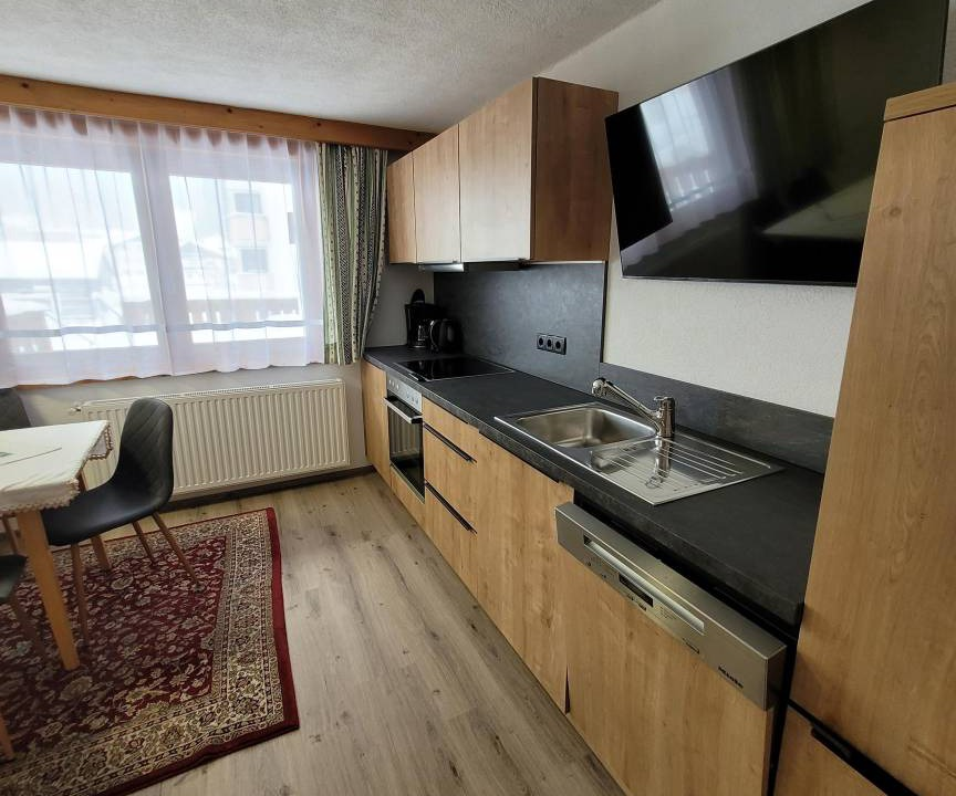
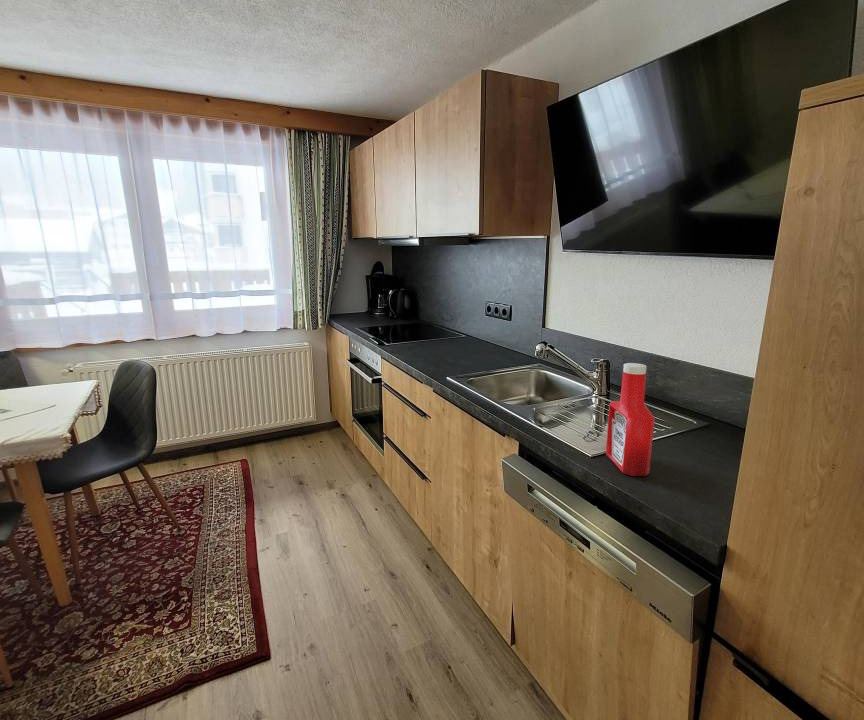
+ soap bottle (630, 415)
